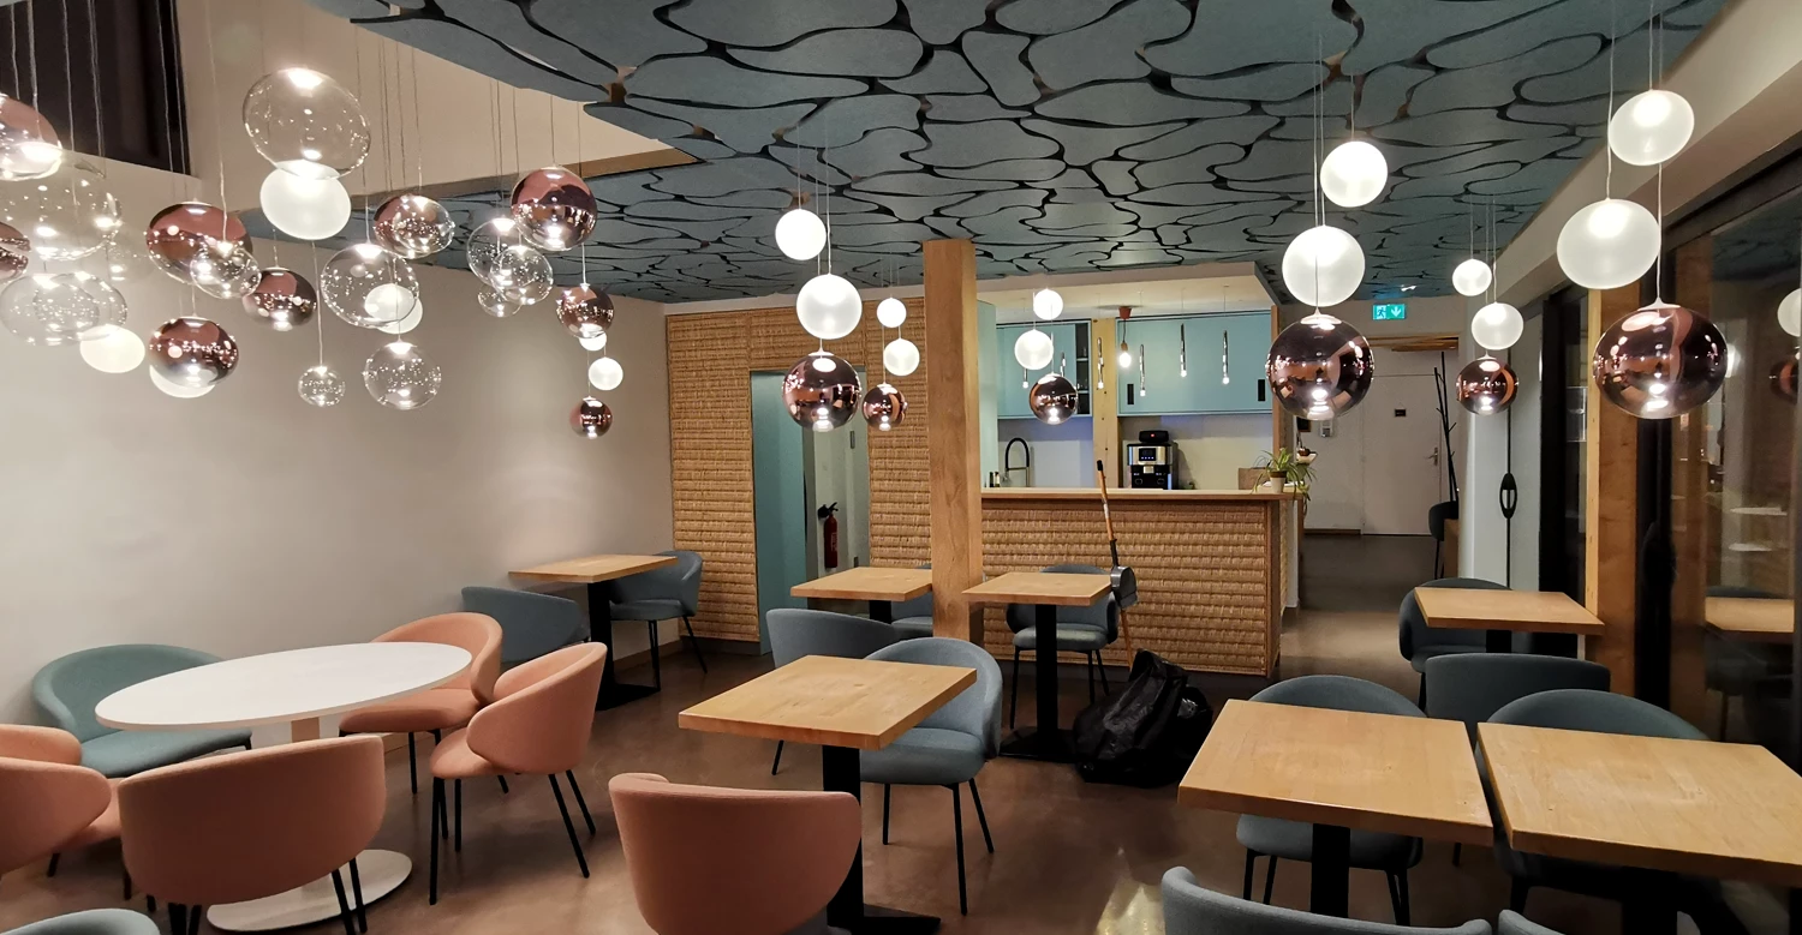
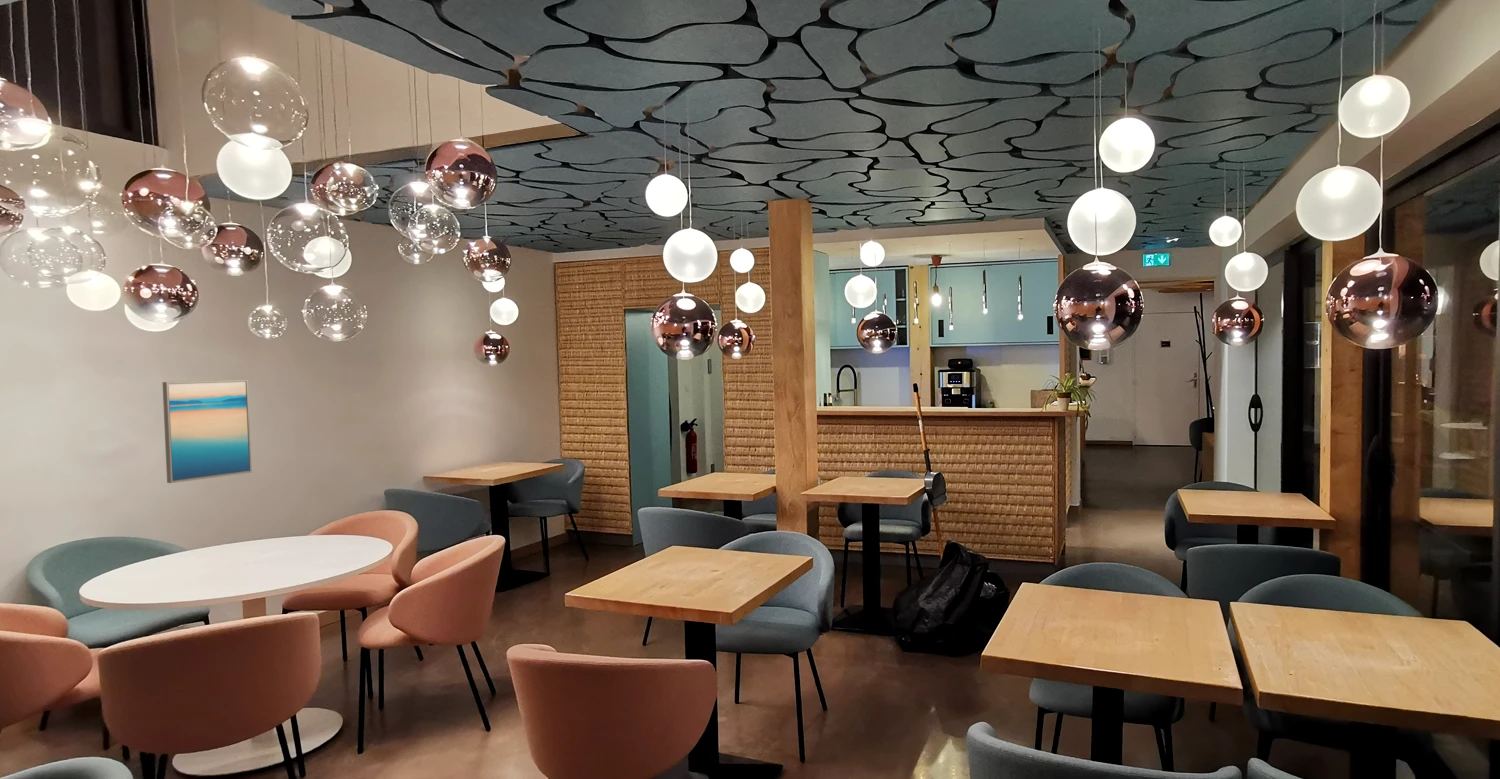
+ wall art (209, 429)
